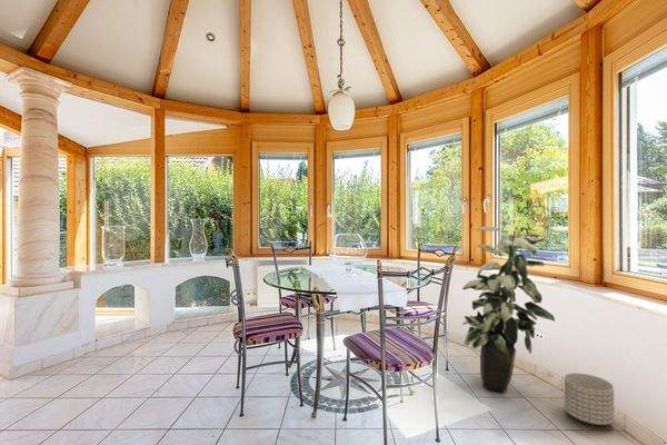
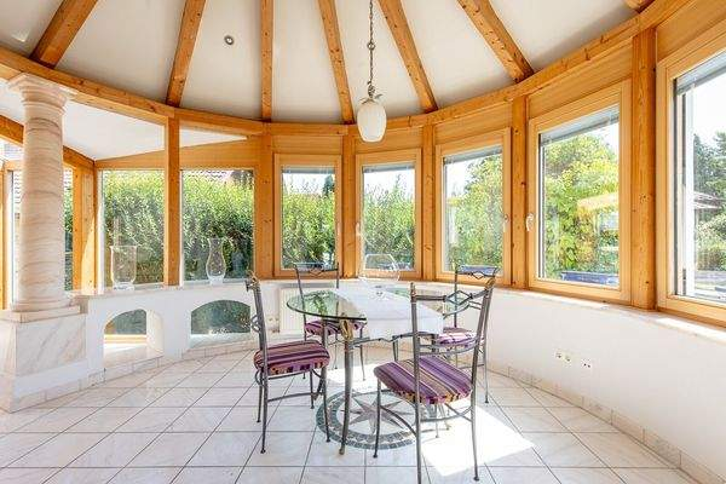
- indoor plant (500, 306)
- planter (588, 400)
